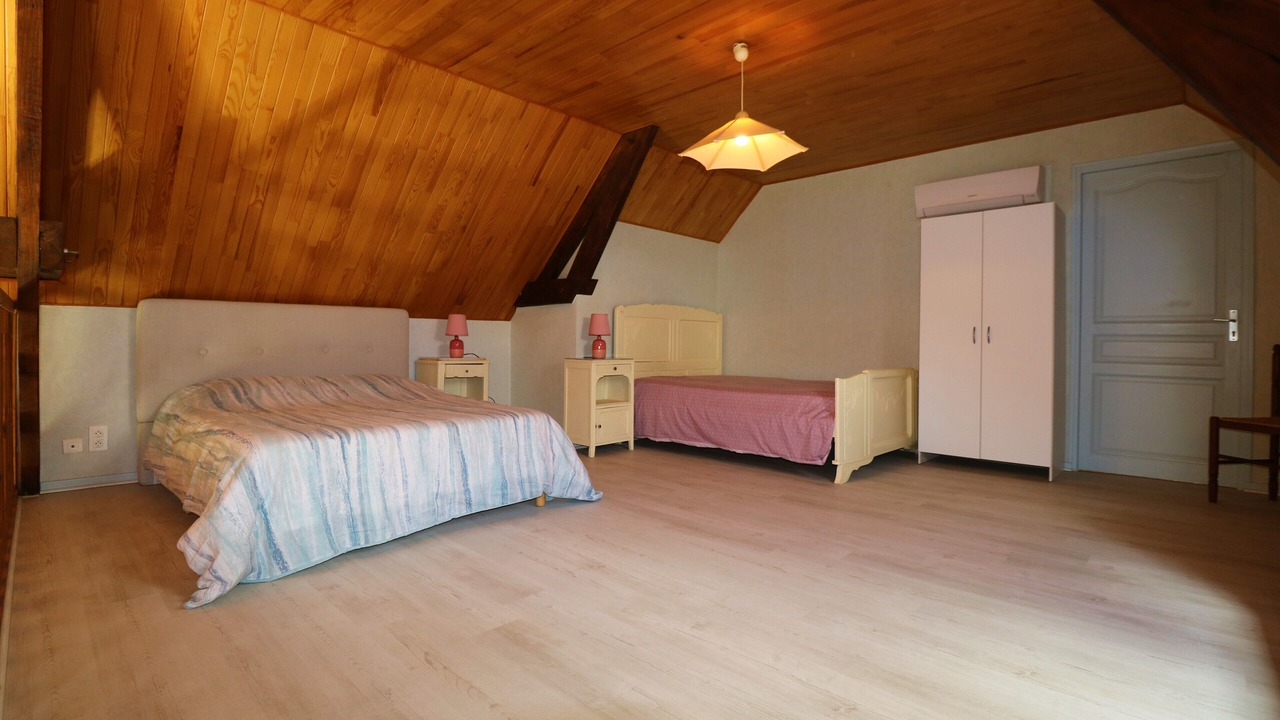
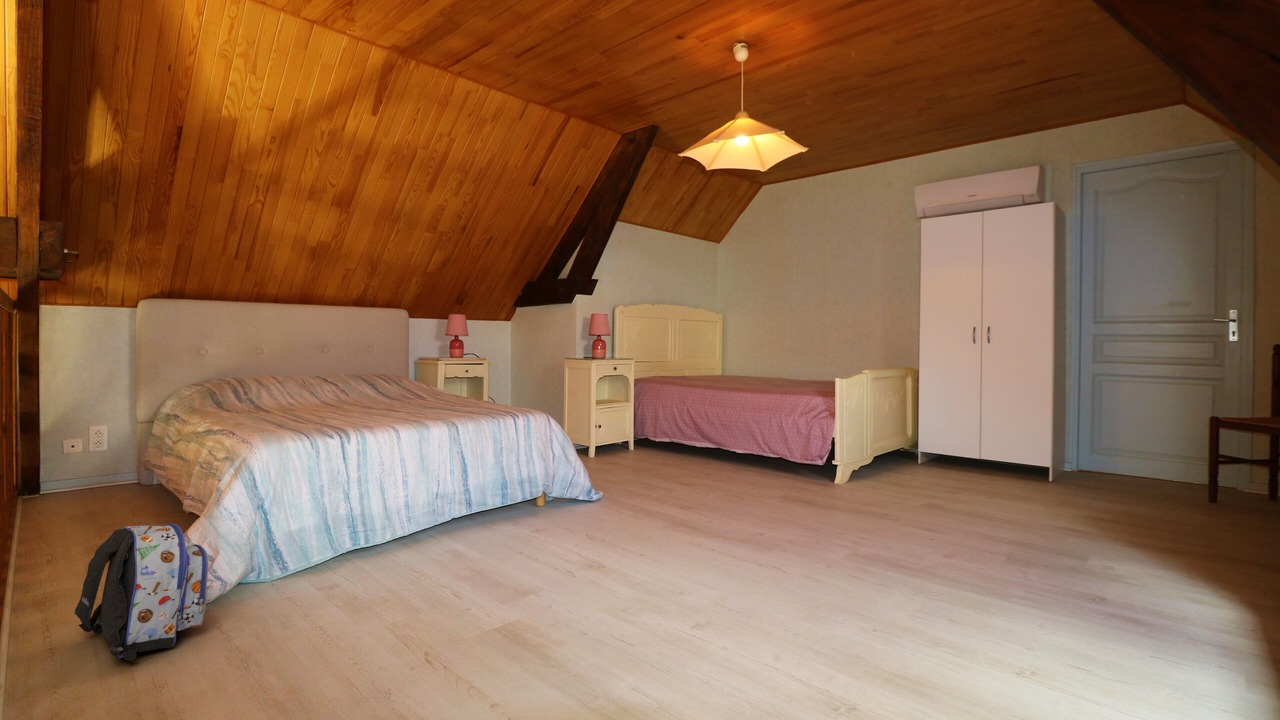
+ backpack (150, 582)
